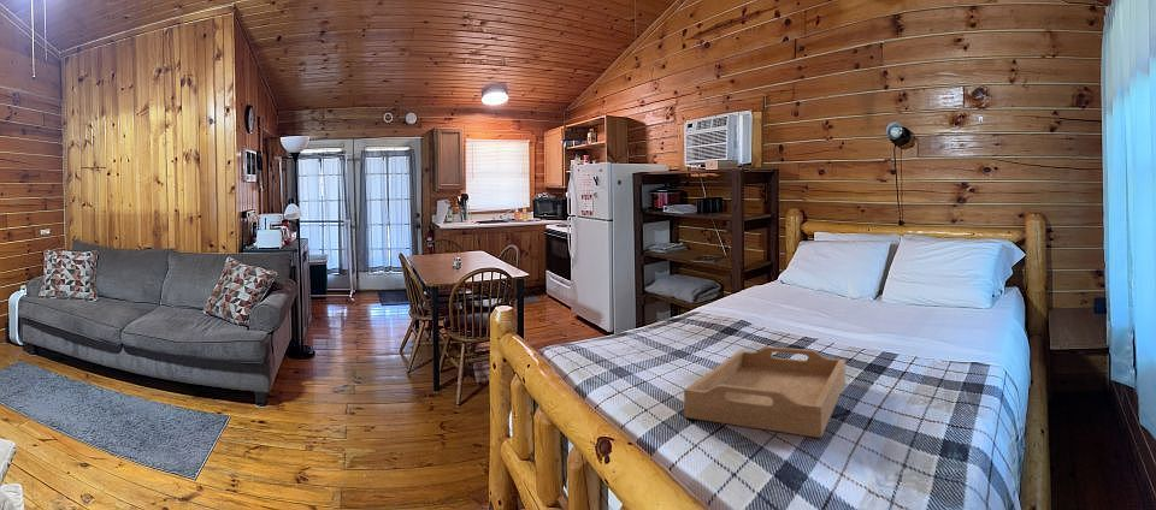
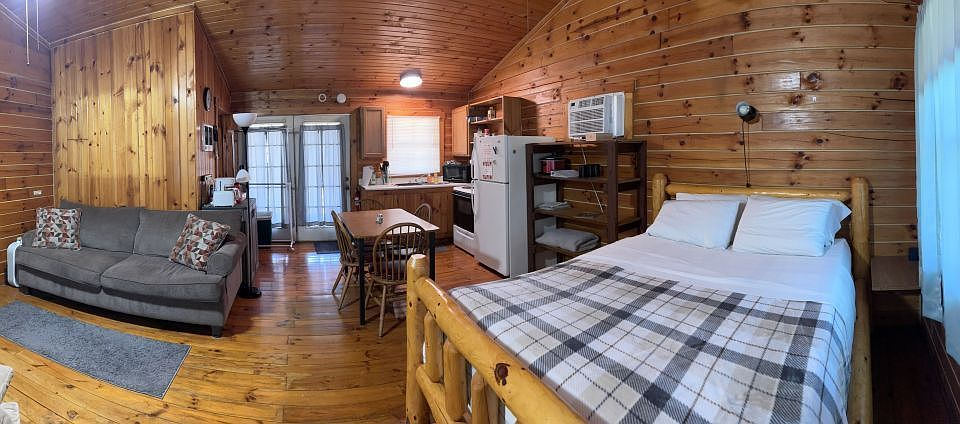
- serving tray (772, 381)
